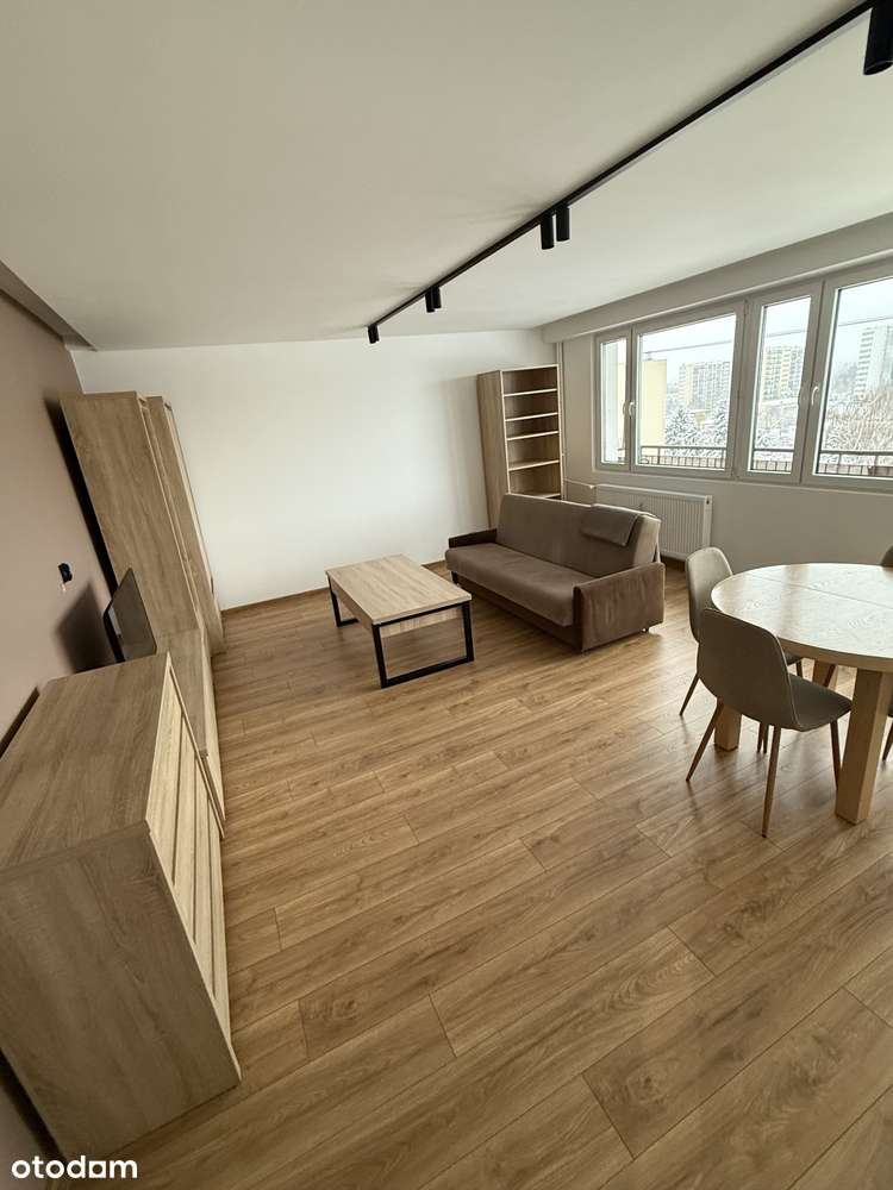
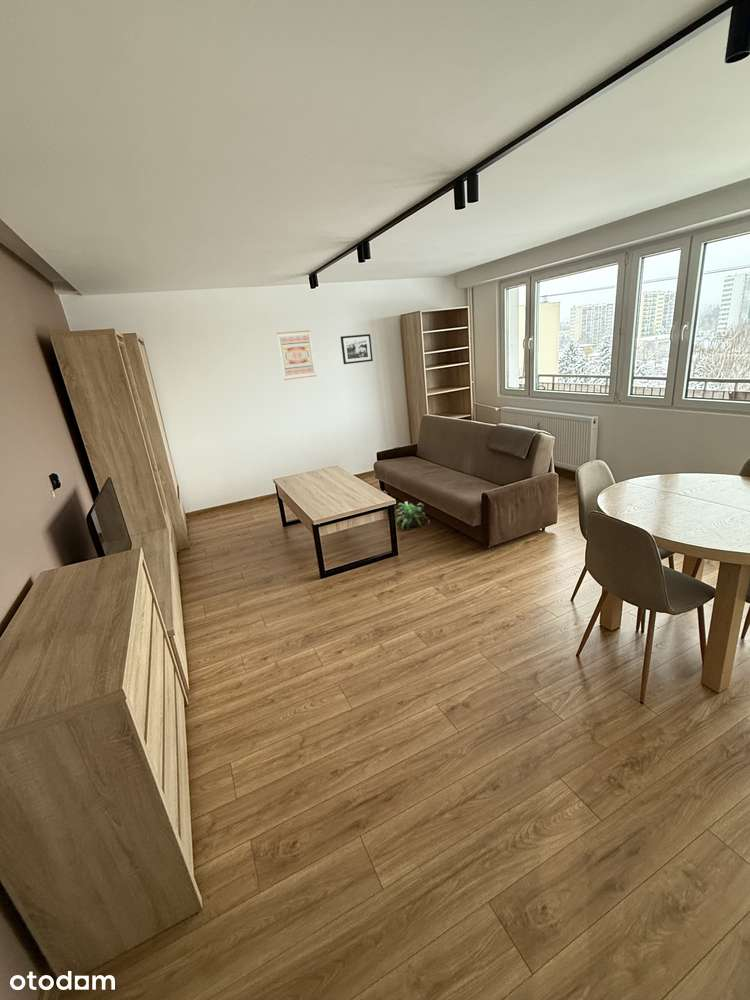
+ potted plant (408, 513)
+ wall art (297, 355)
+ picture frame (357, 349)
